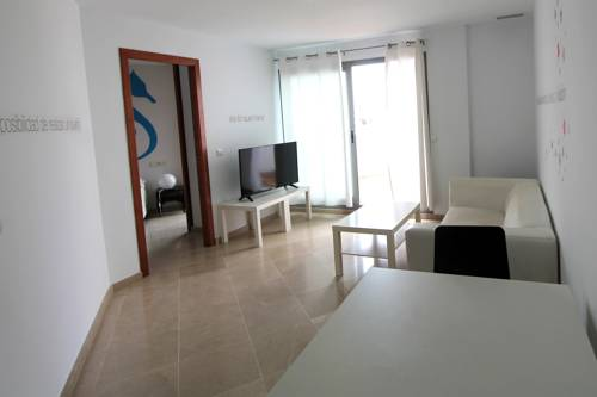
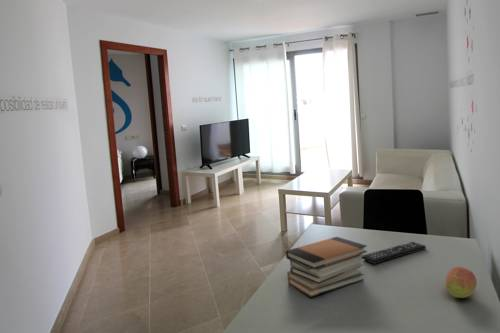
+ fruit (460, 282)
+ book stack (326, 264)
+ remote control (394, 251)
